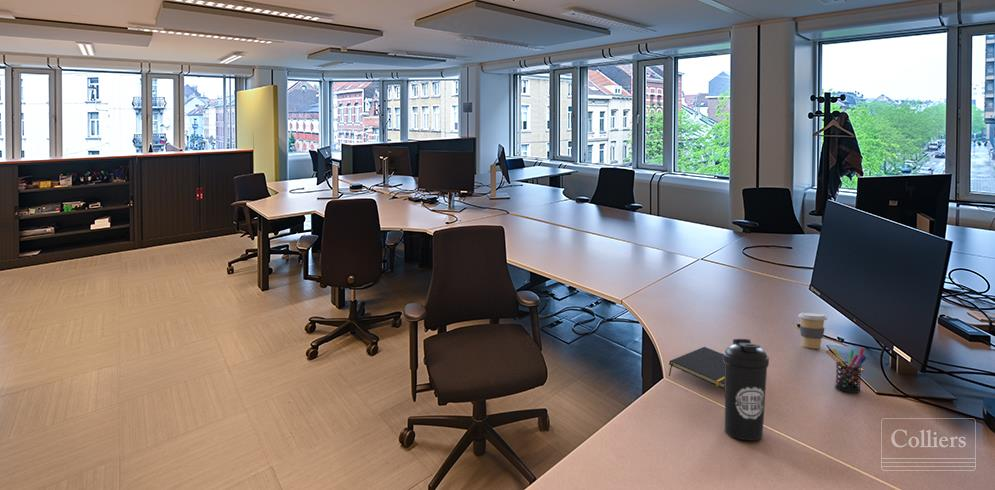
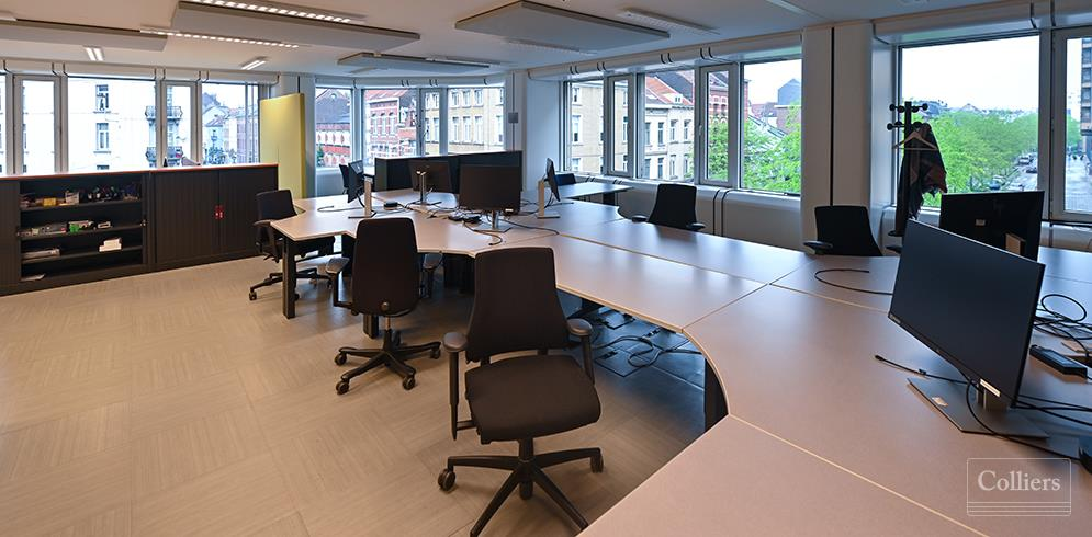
- notepad (712, 365)
- pen holder (850, 367)
- water bottle (744, 387)
- coffee cup (812, 330)
